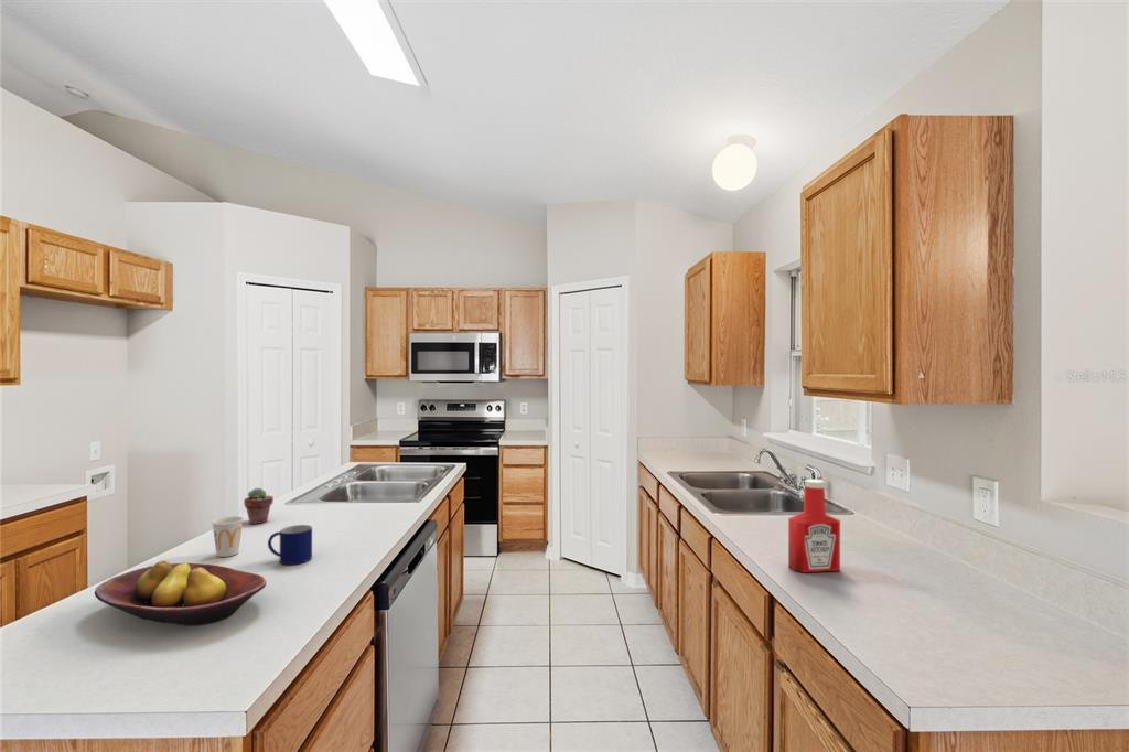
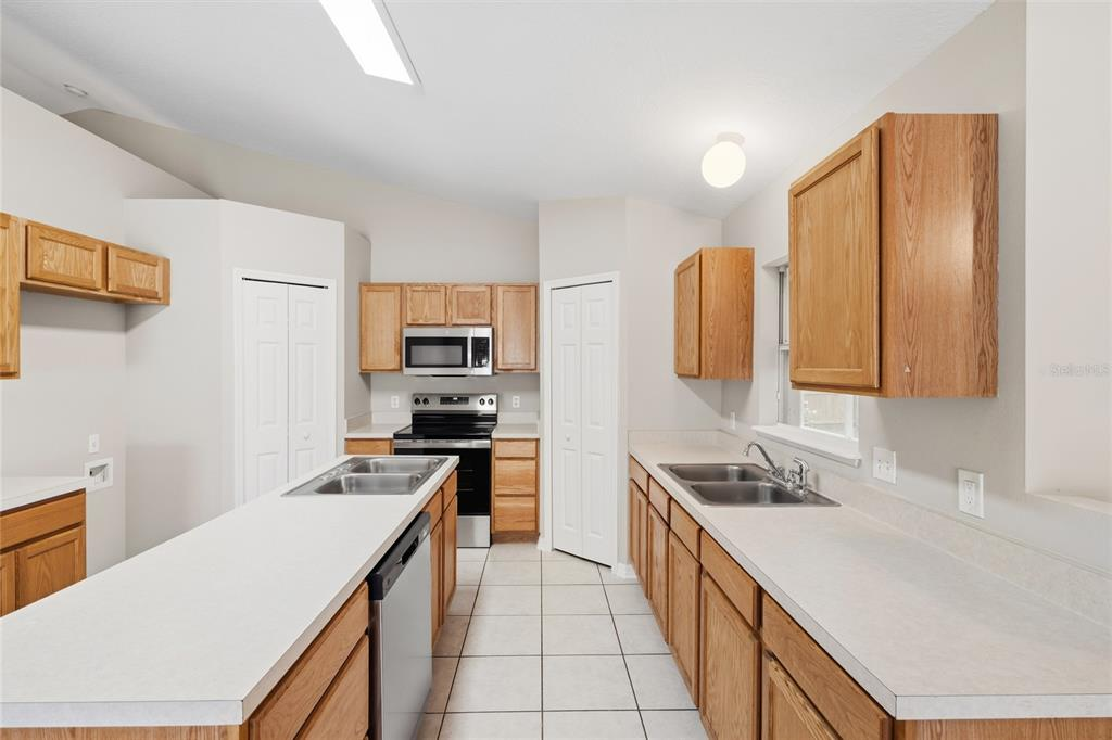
- mug (289, 544)
- fruit bowl (182, 586)
- soap bottle (814, 524)
- cup (227, 536)
- potted succulent (258, 504)
